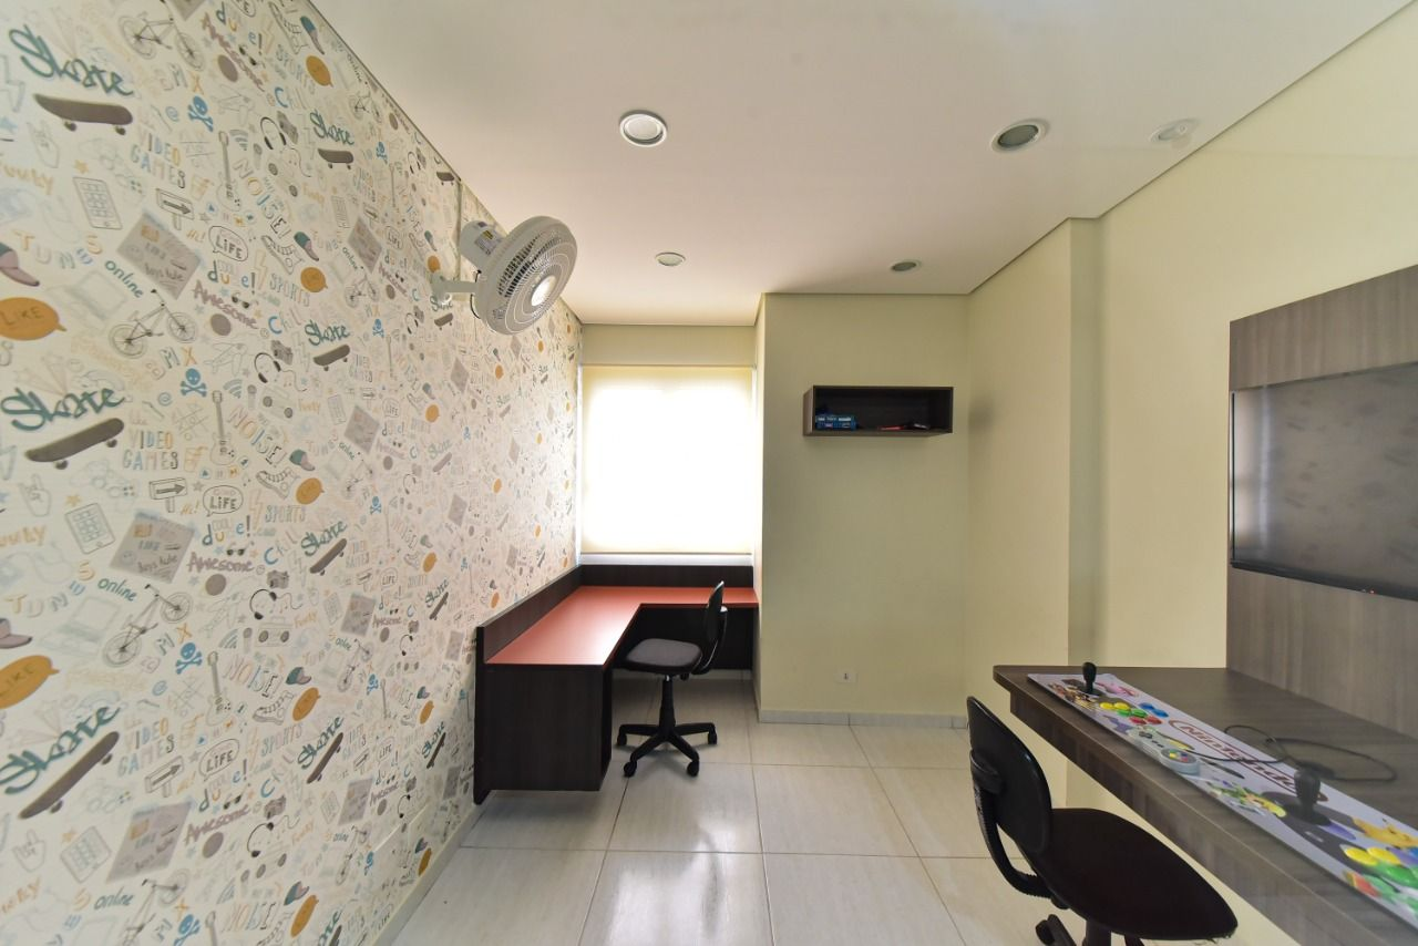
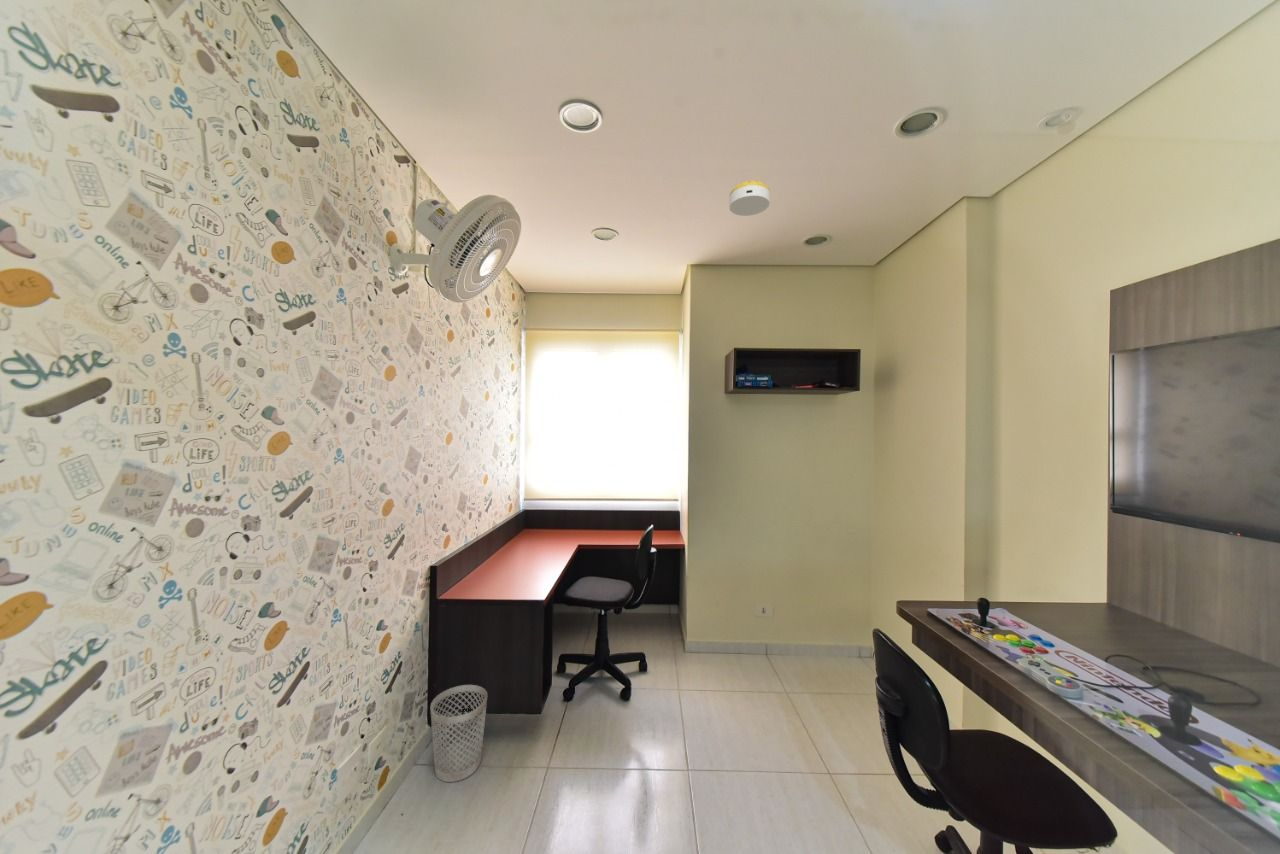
+ smoke detector (749, 197)
+ wastebasket (459, 732)
